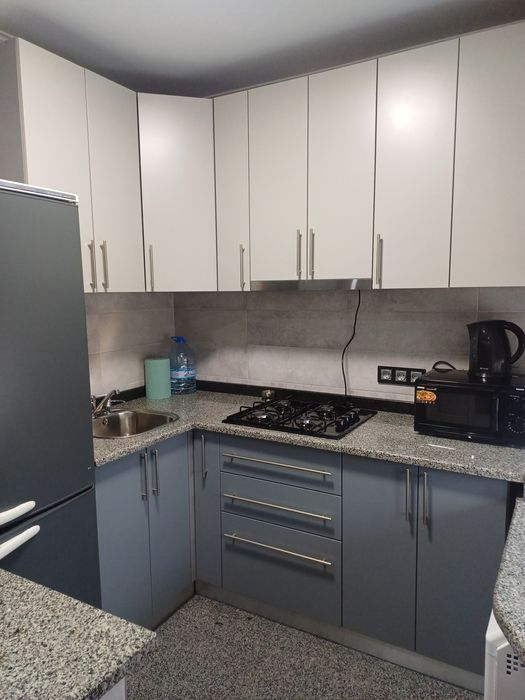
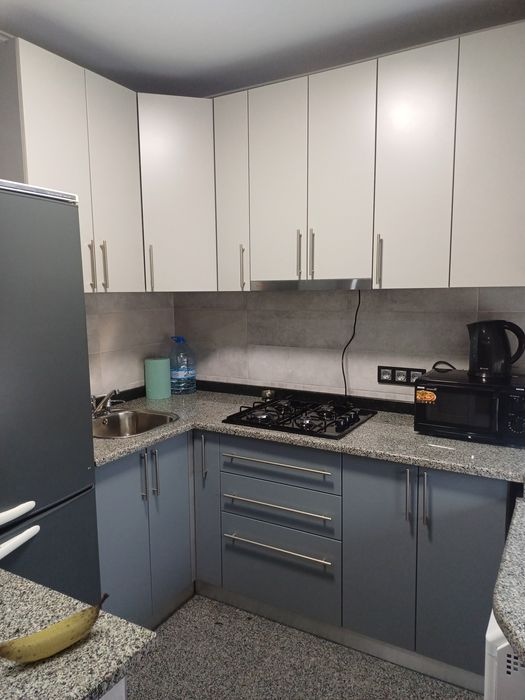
+ banana (56, 631)
